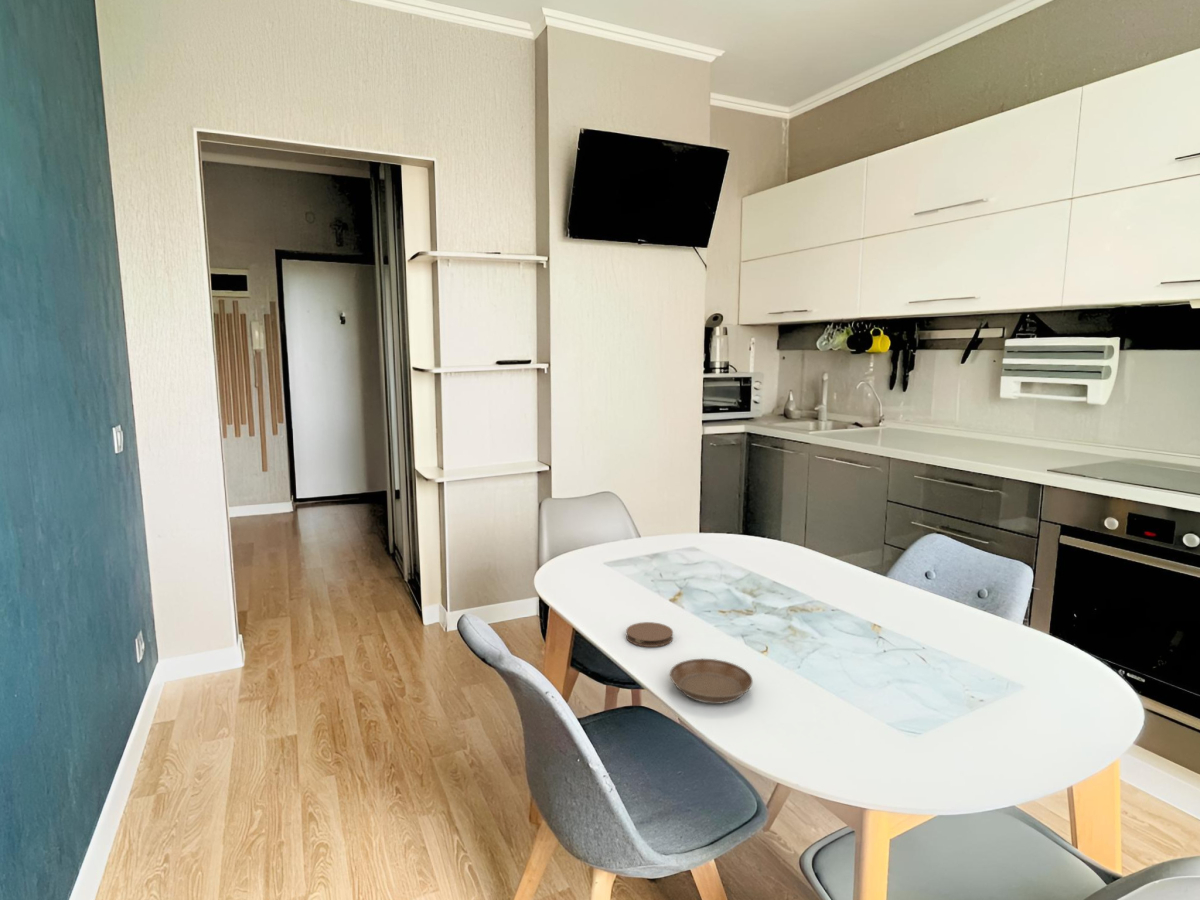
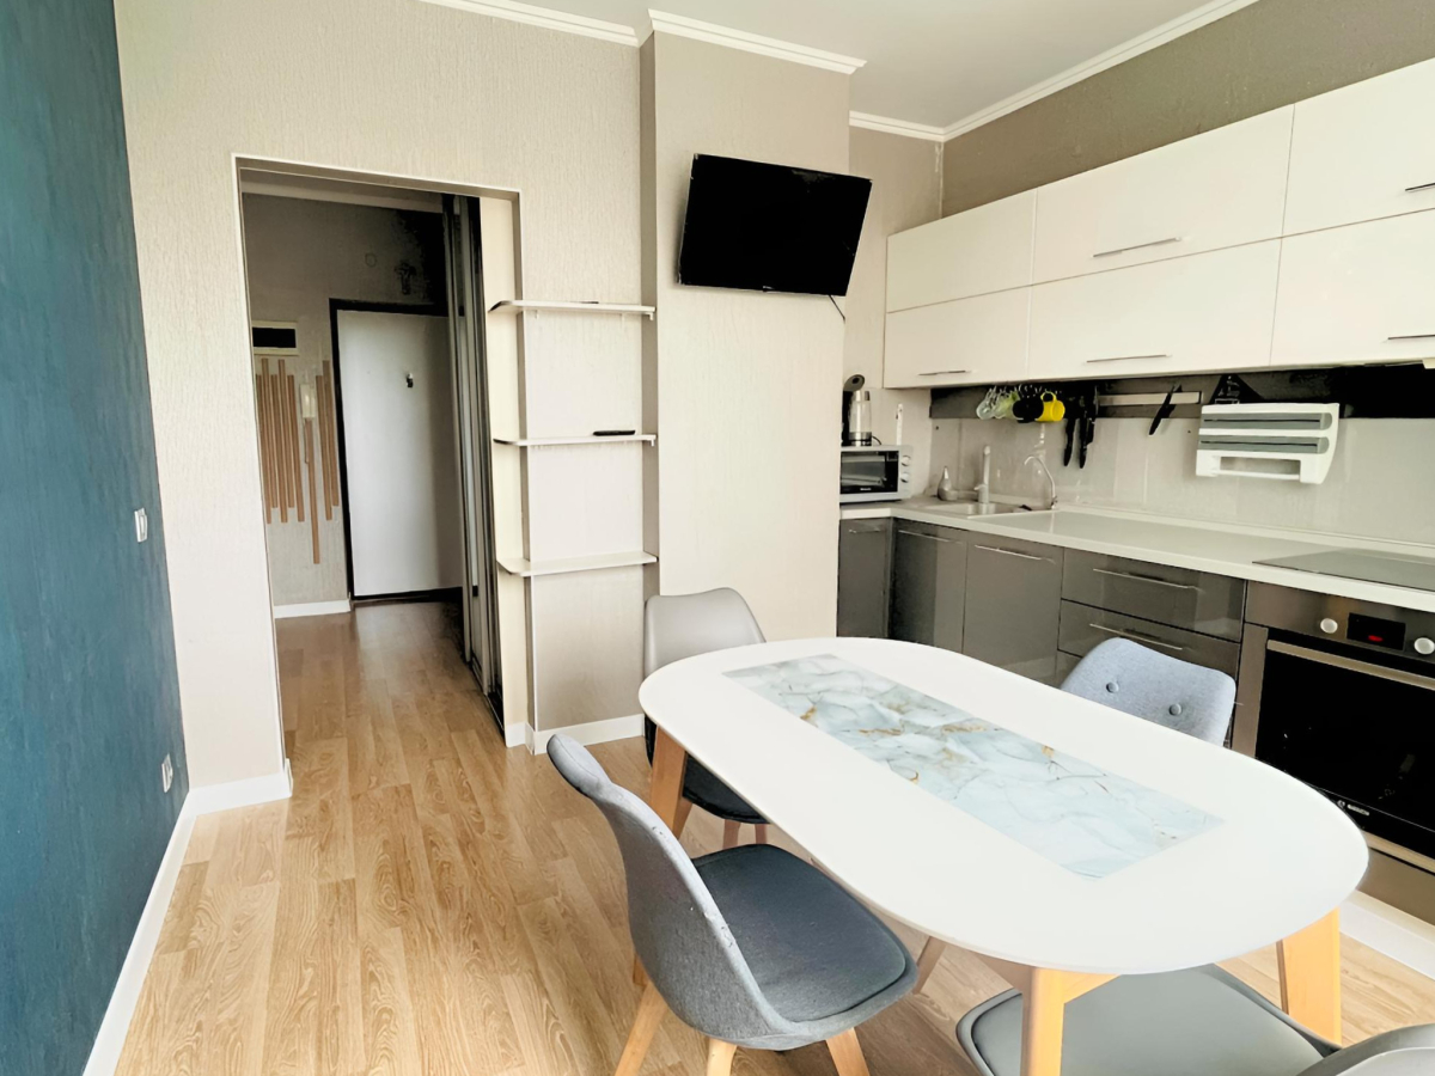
- coaster (649, 634)
- saucer (710, 682)
